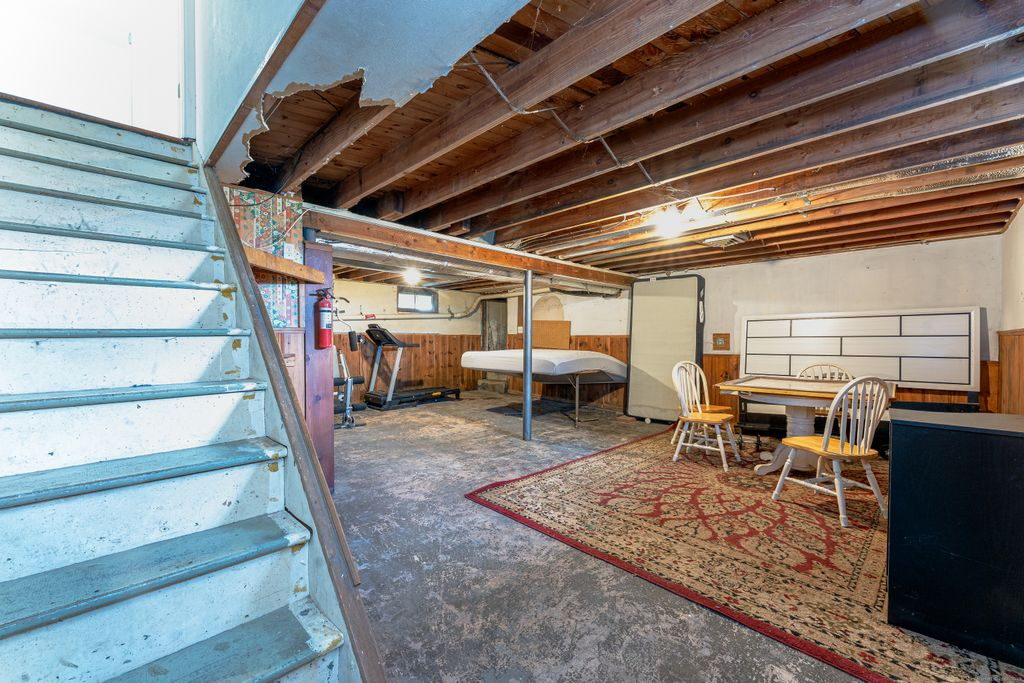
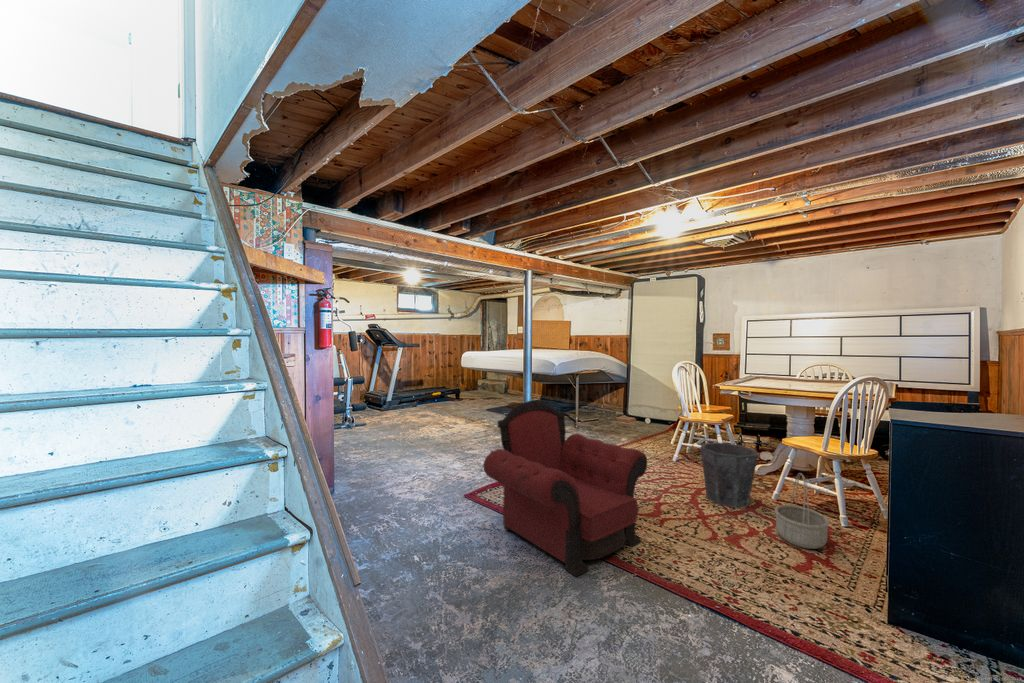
+ waste bin (727, 474)
+ basket (801, 507)
+ armchair (566, 471)
